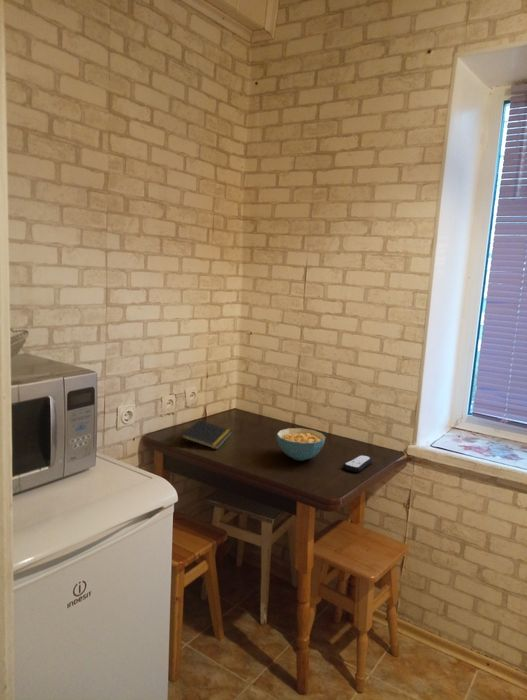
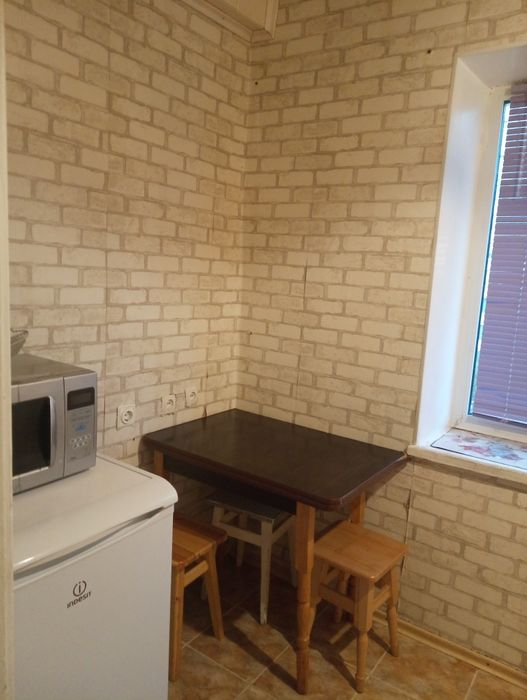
- notepad (207, 433)
- remote control (358, 462)
- cereal bowl (300, 446)
